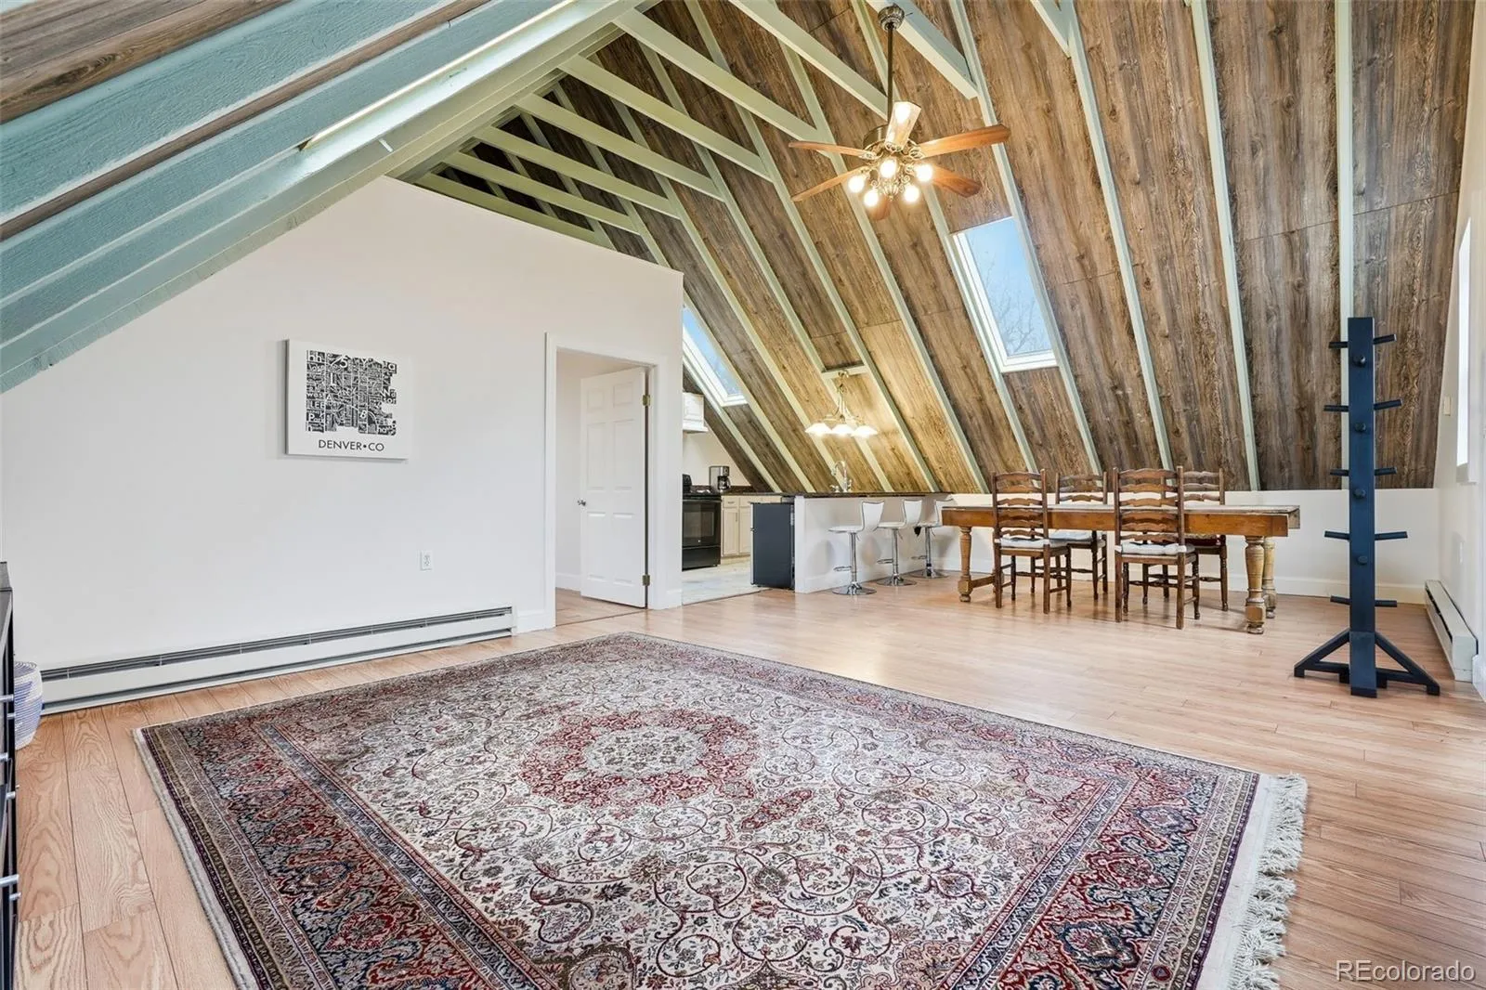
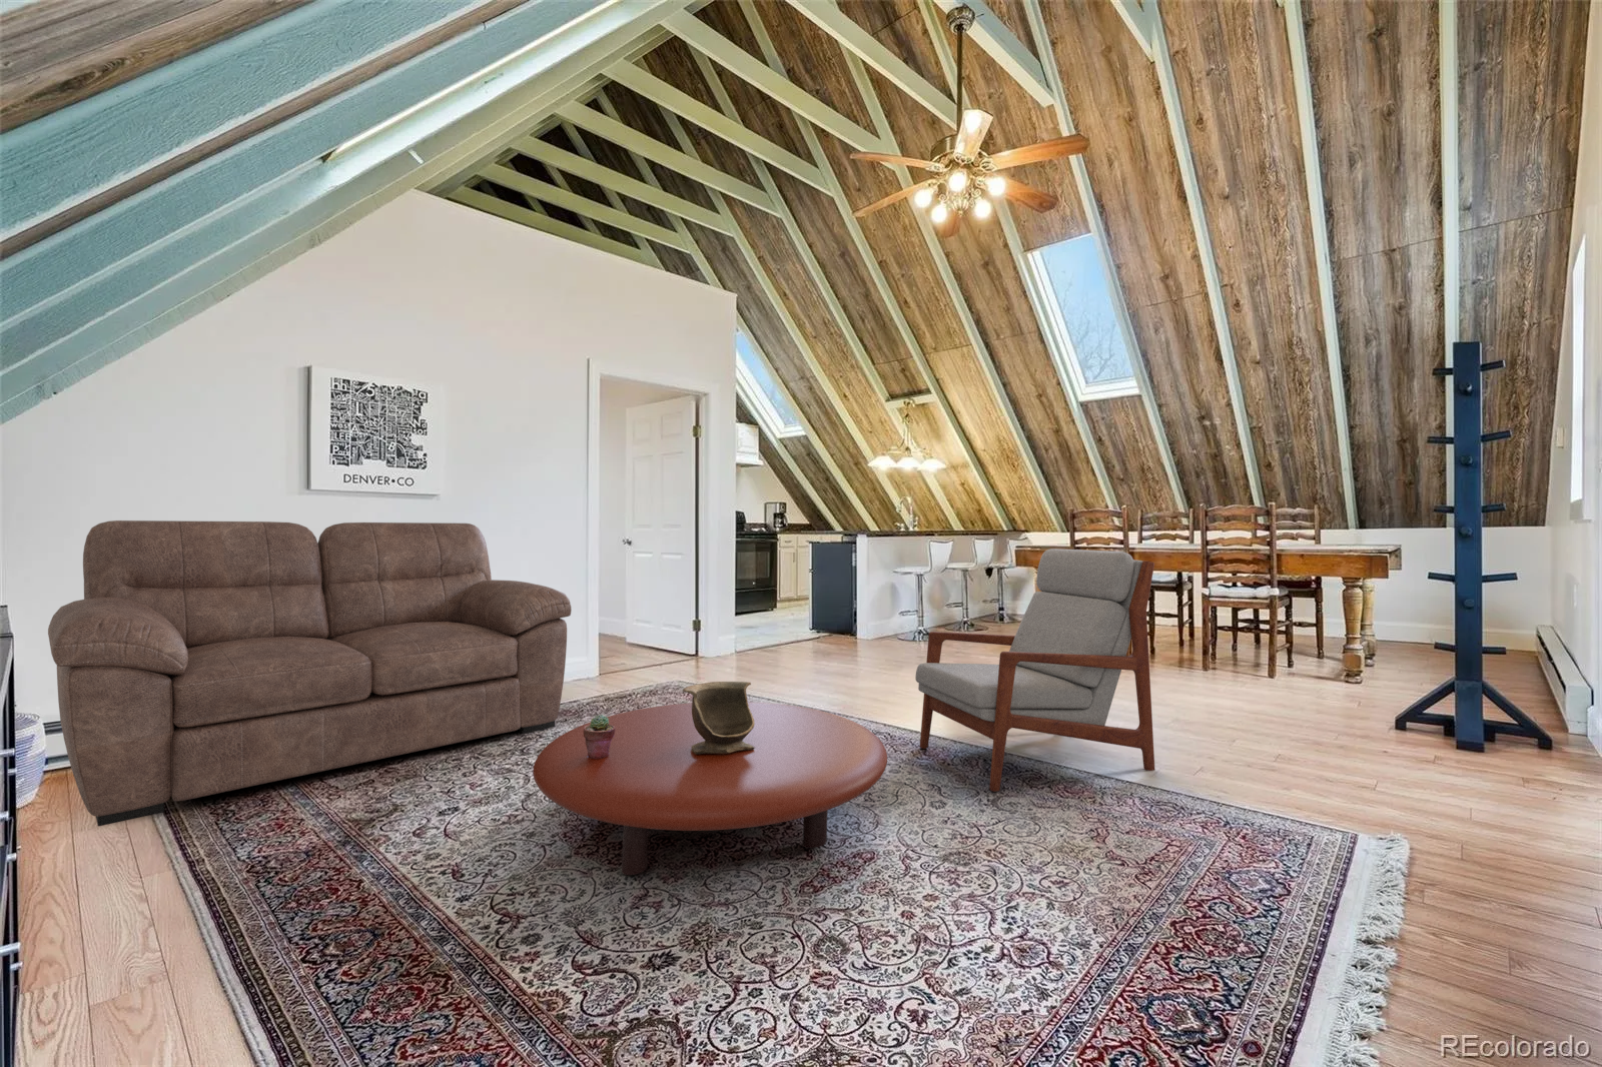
+ armchair (1027, 655)
+ potted succulent (599, 735)
+ coffee table (715, 780)
+ decorative bowl (721, 715)
+ sofa (336, 632)
